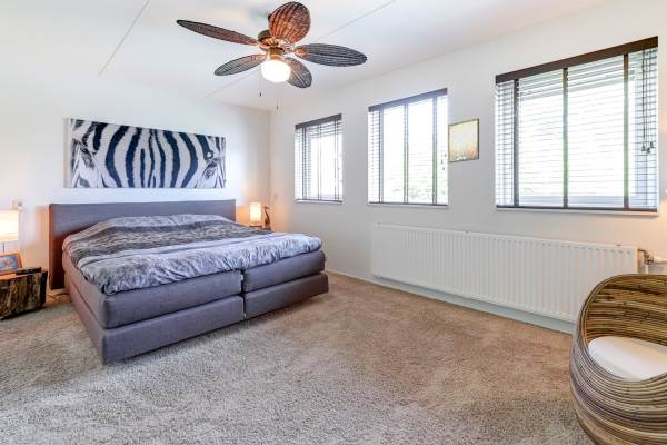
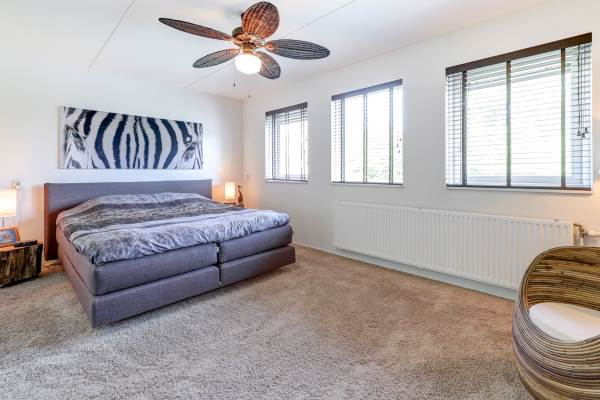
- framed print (462, 141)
